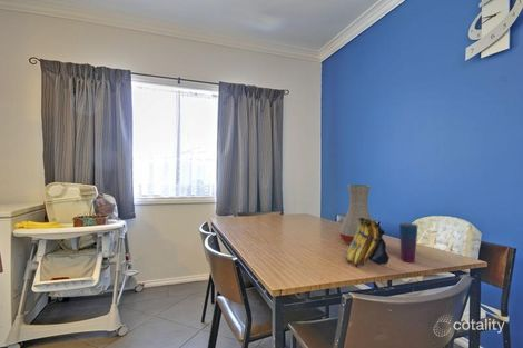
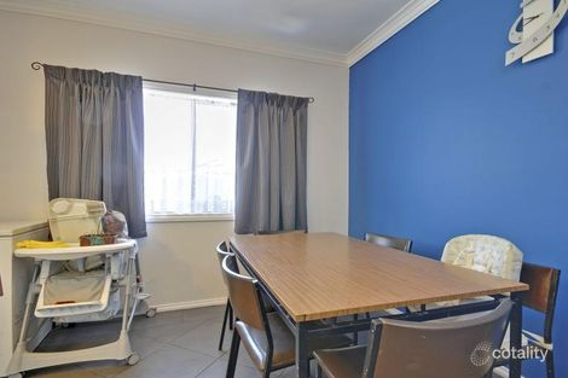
- cup (407, 242)
- banana (367, 240)
- vase (357, 213)
